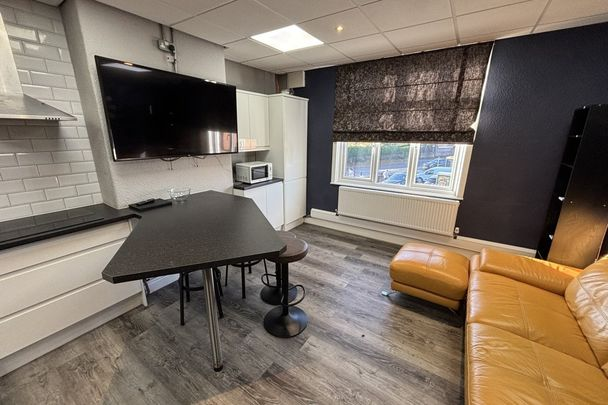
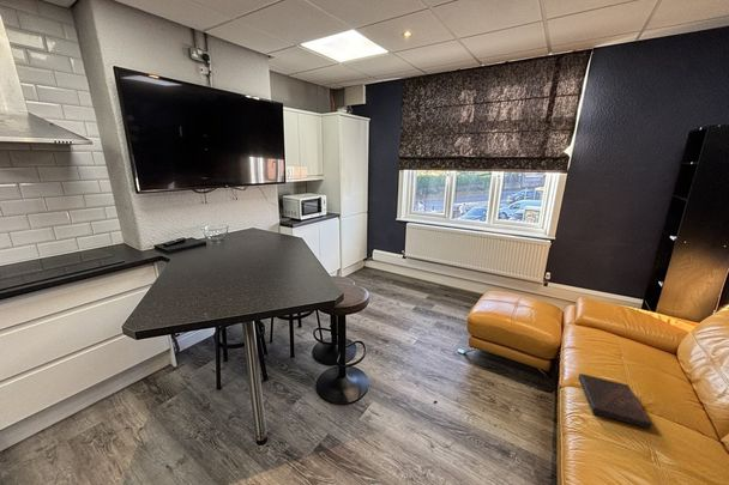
+ book (610, 398)
